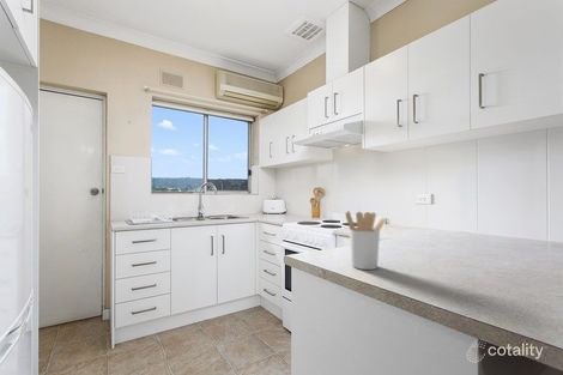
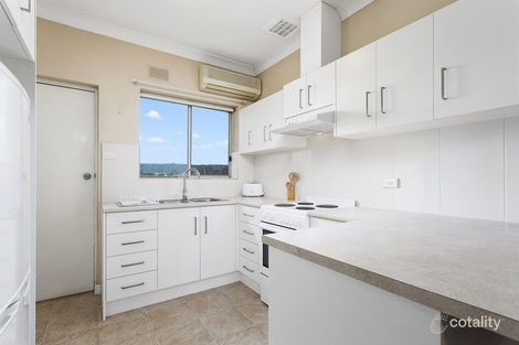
- utensil holder (364, 237)
